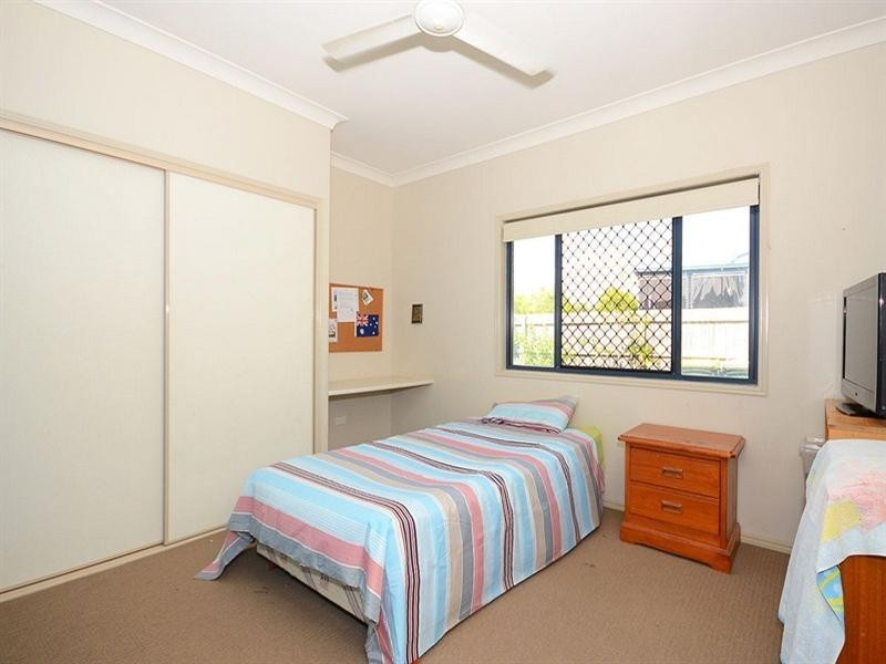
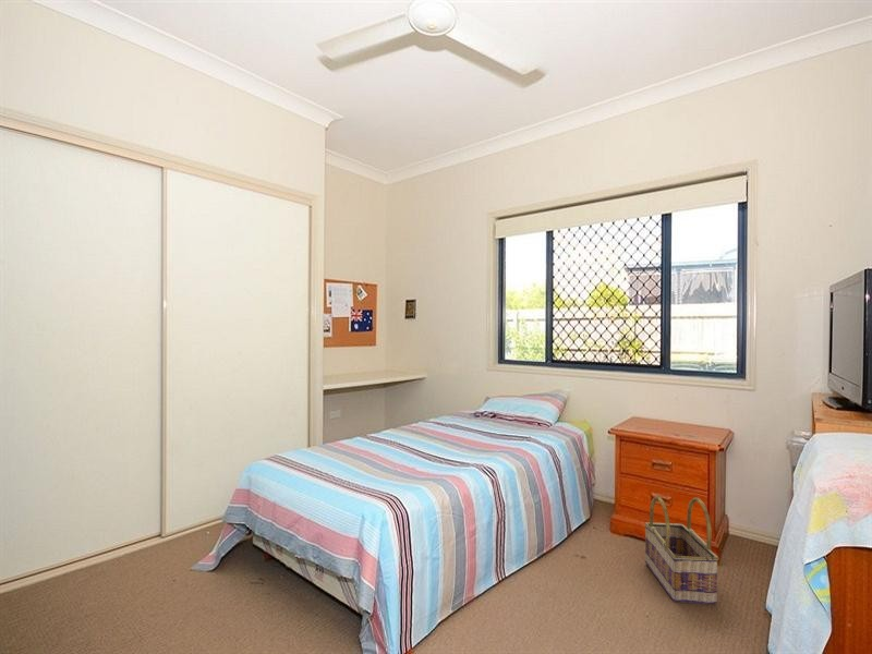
+ basket (679, 540)
